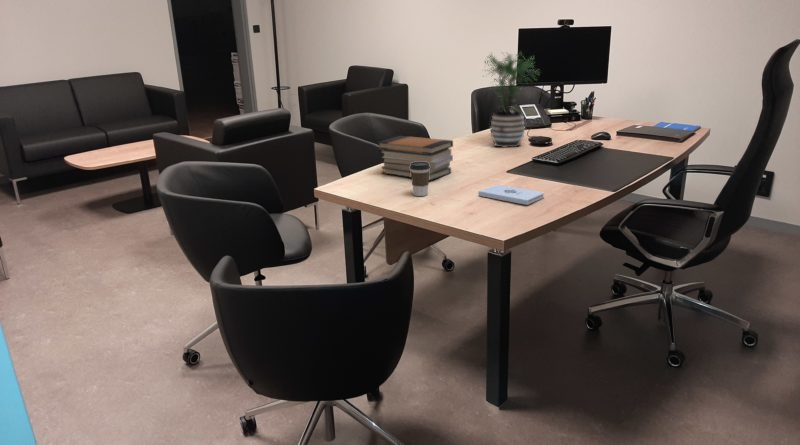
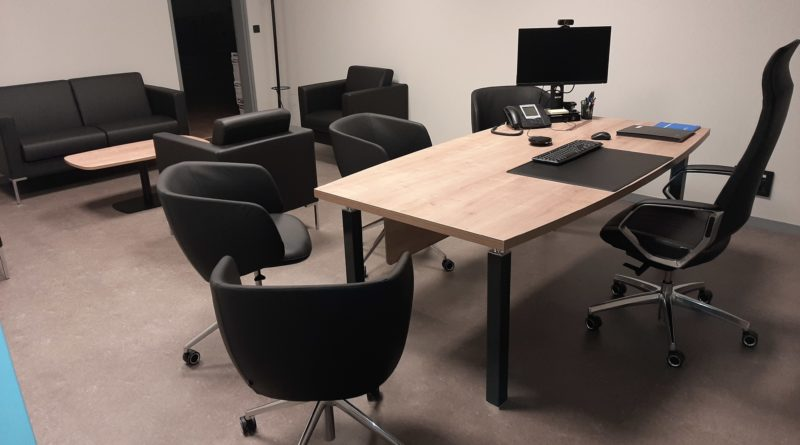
- coffee cup (420, 178)
- book stack (416, 157)
- potted plant (509, 98)
- notepad (511, 194)
